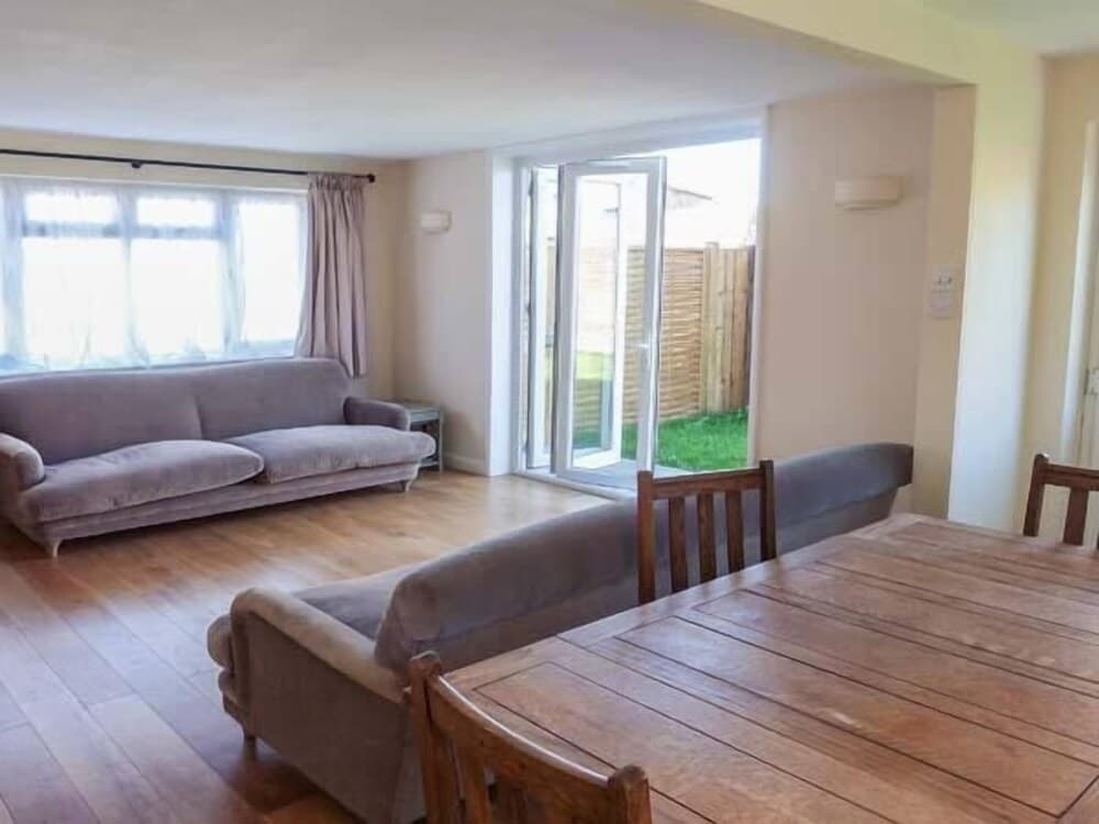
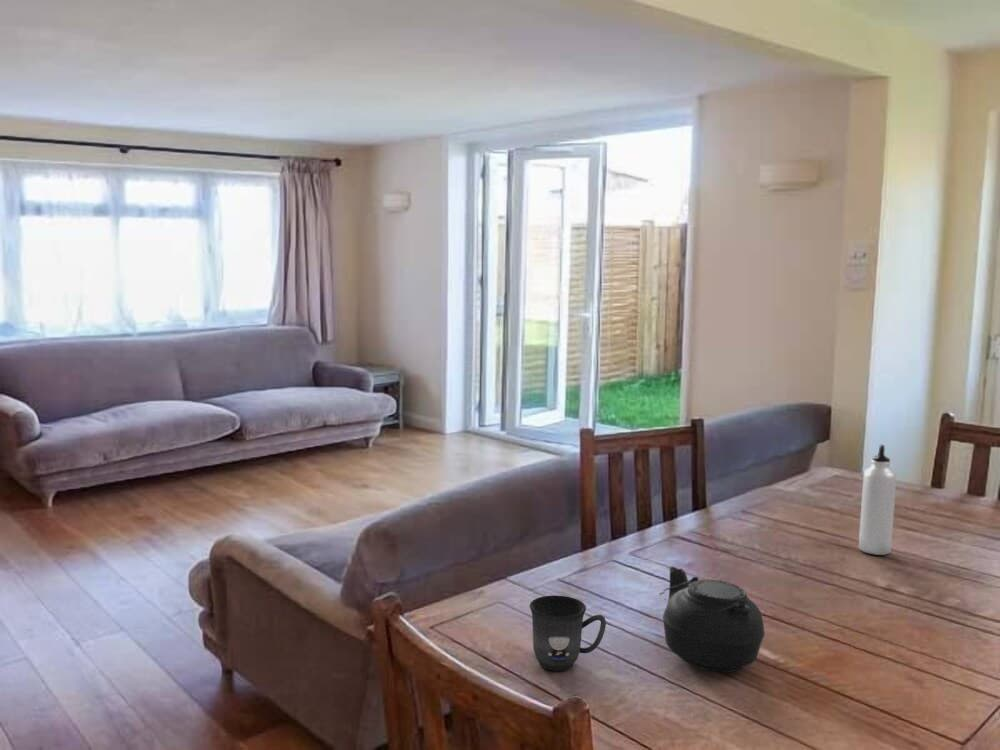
+ water bottle (878, 498)
+ mug (567, 634)
+ teapot (706, 619)
